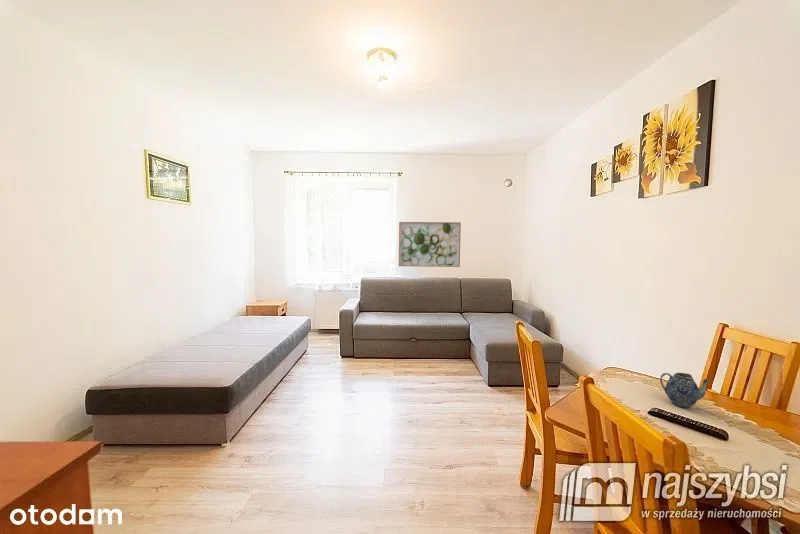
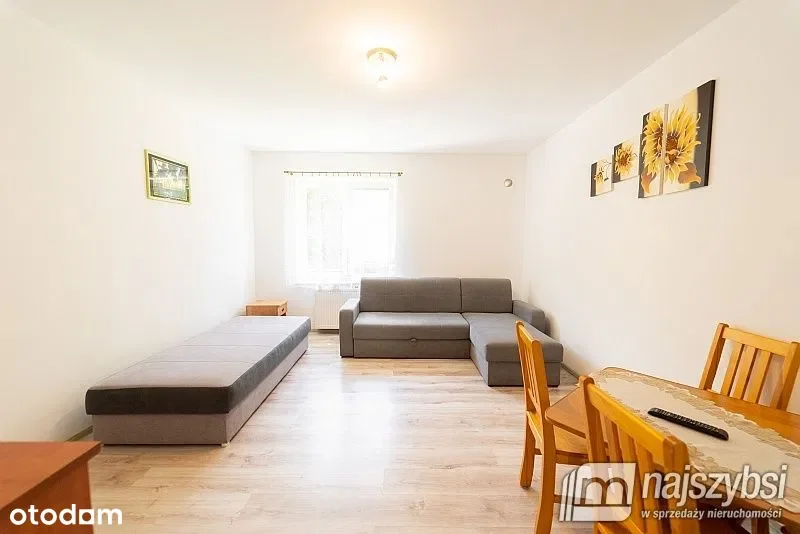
- teapot (683, 388)
- wall art (429, 244)
